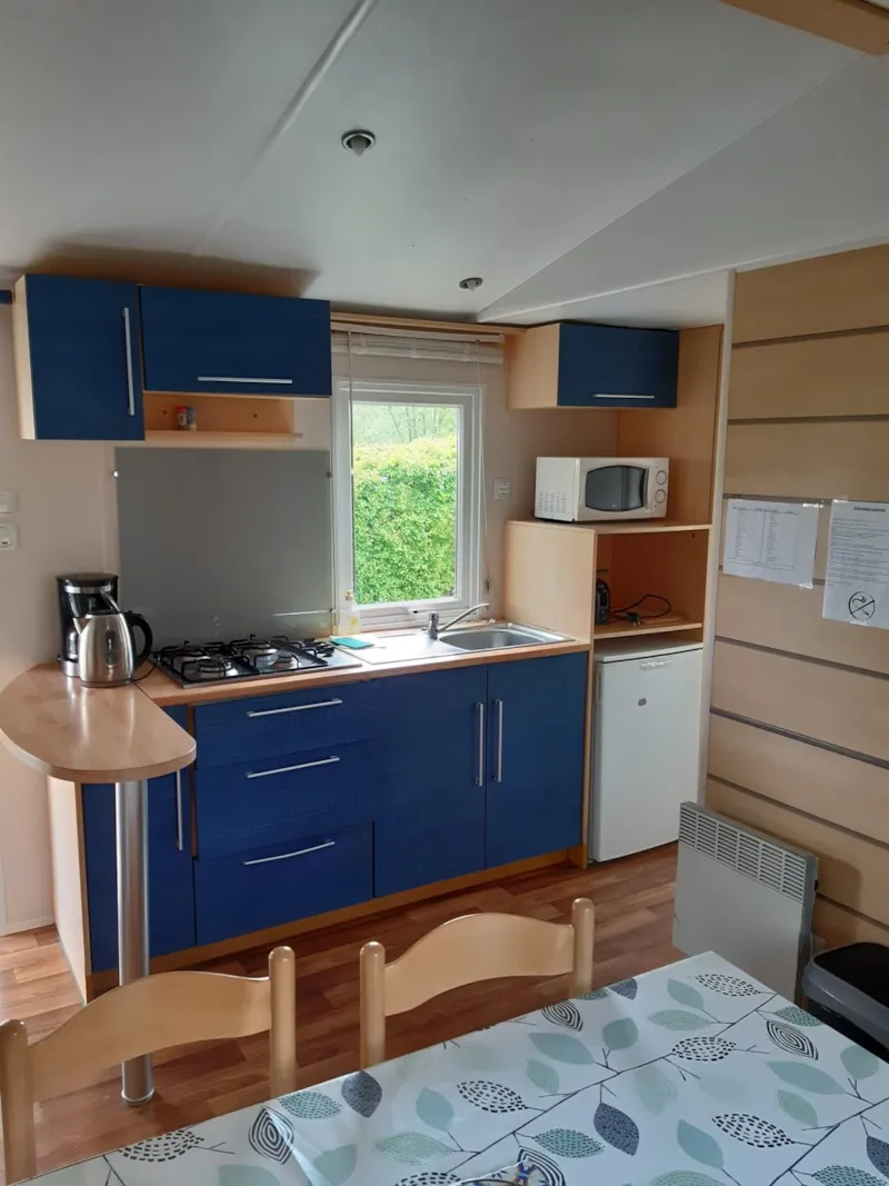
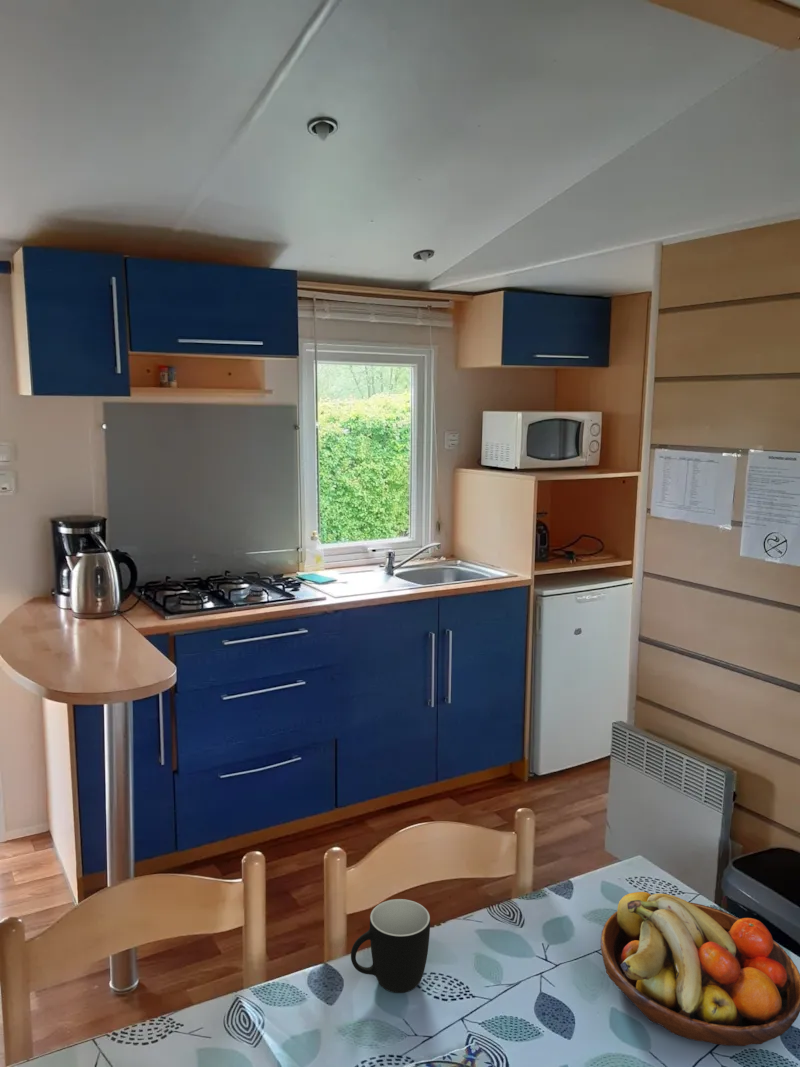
+ mug (389, 949)
+ fruit bowl (698, 951)
